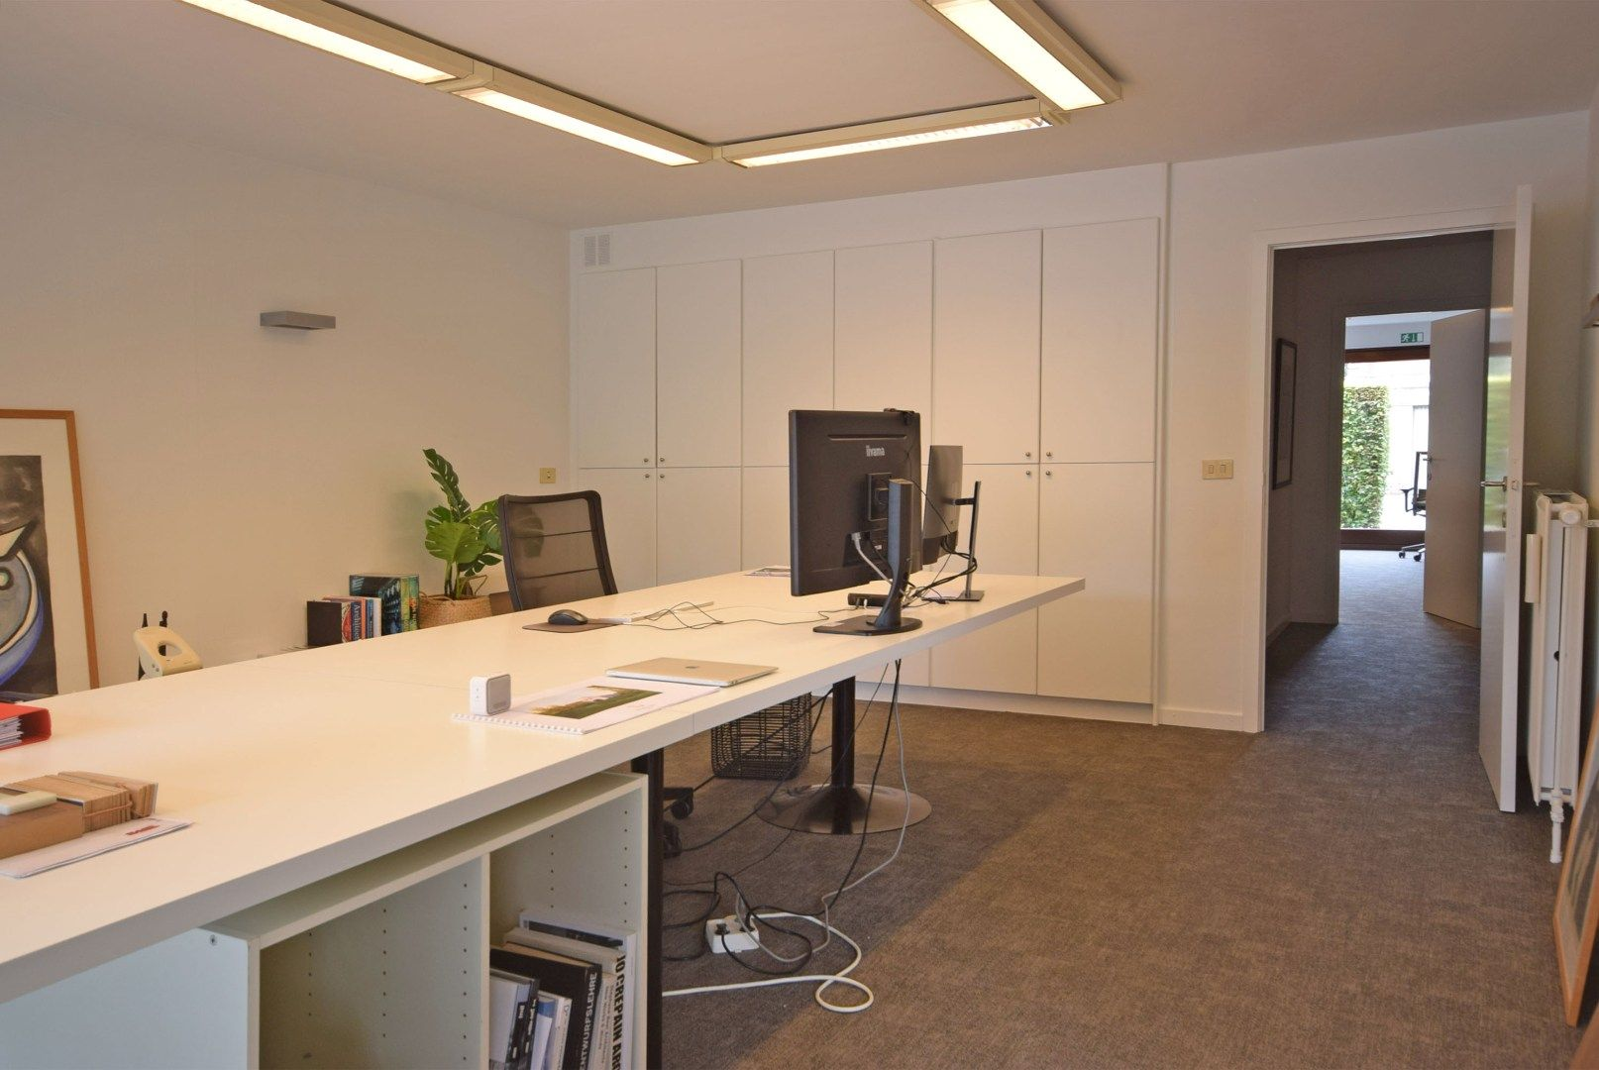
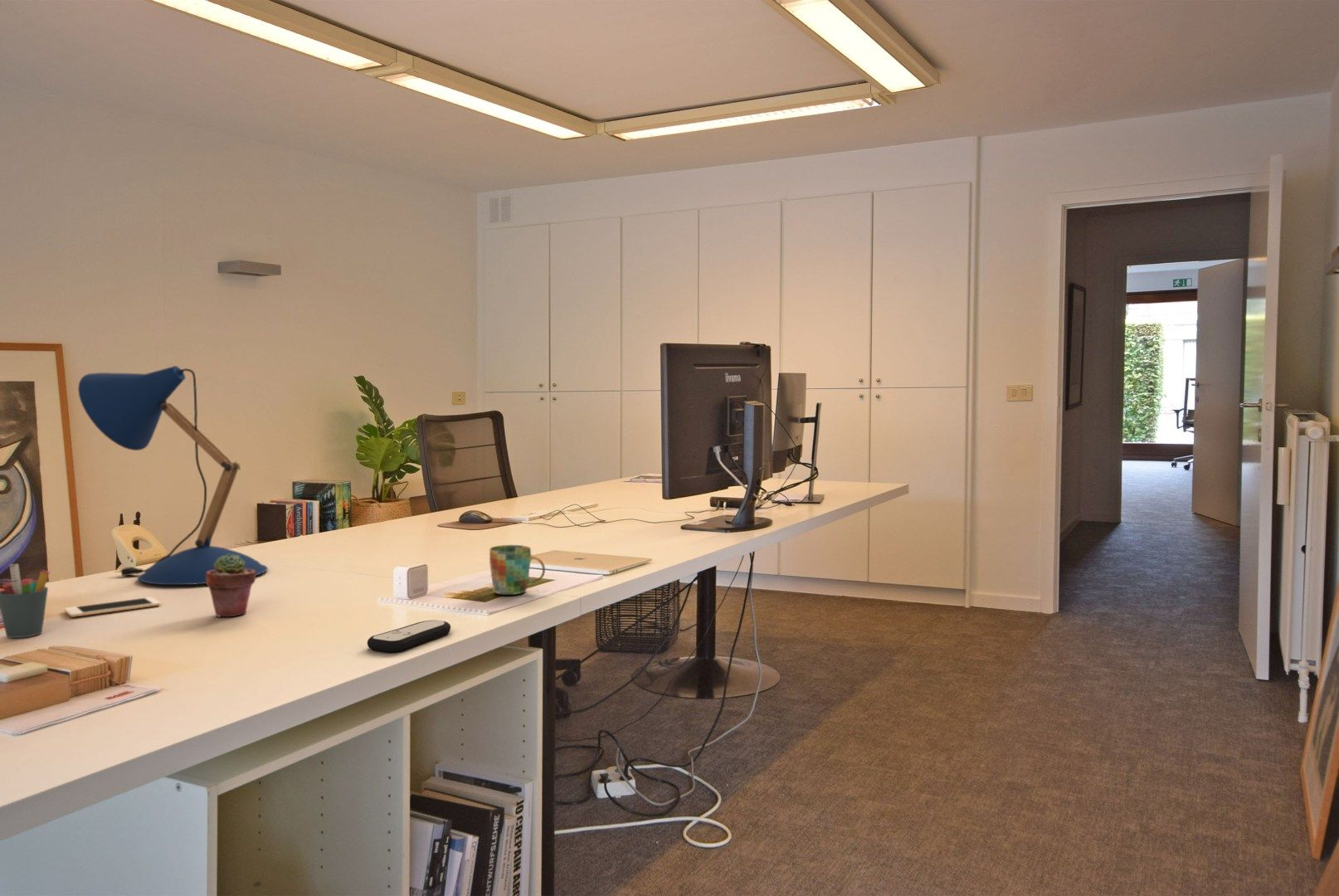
+ remote control (411, 635)
+ mug (518, 570)
+ potted succulent (231, 583)
+ desk lamp (197, 465)
+ cell phone (113, 606)
+ pen holder (23, 600)
